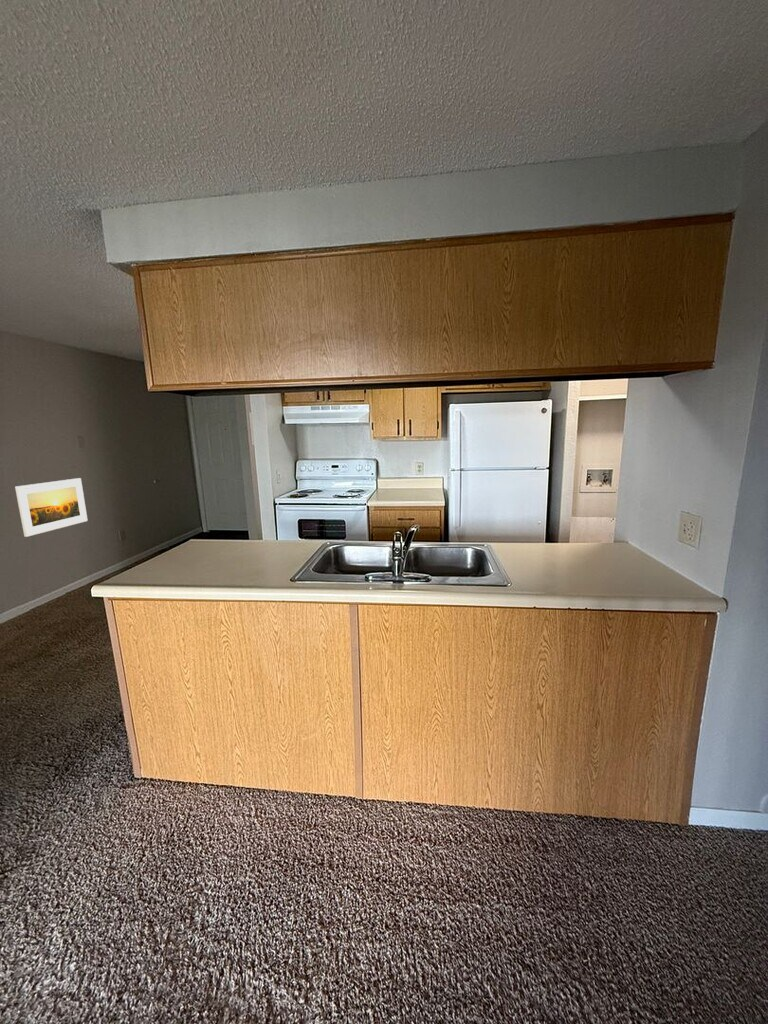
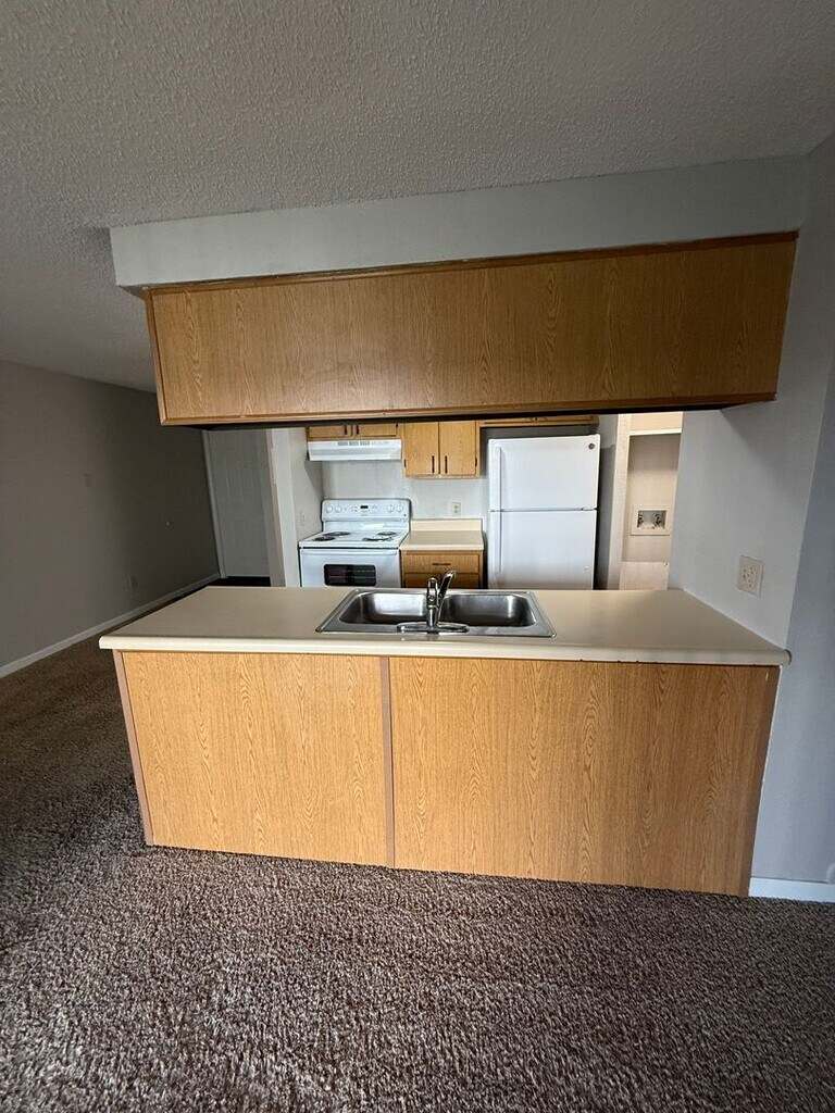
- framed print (54, 505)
